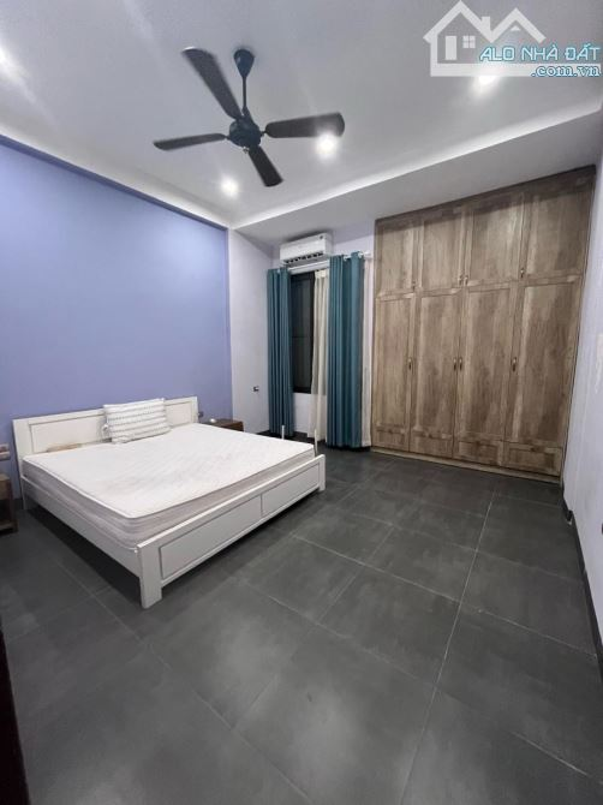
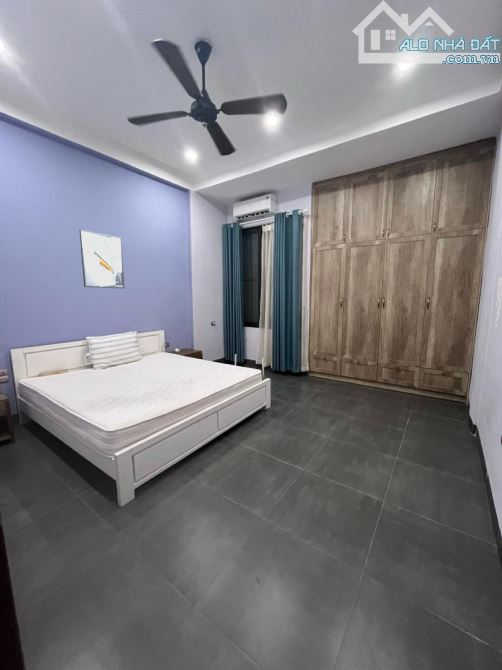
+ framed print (103, 261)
